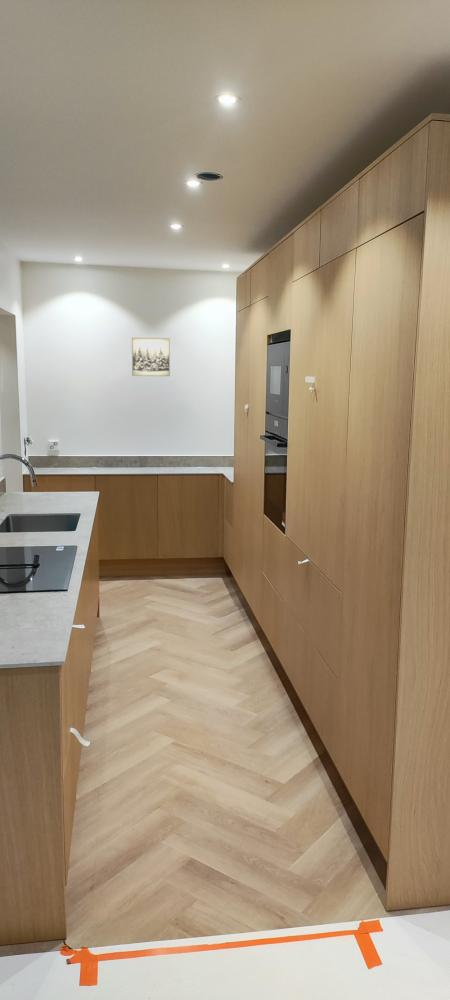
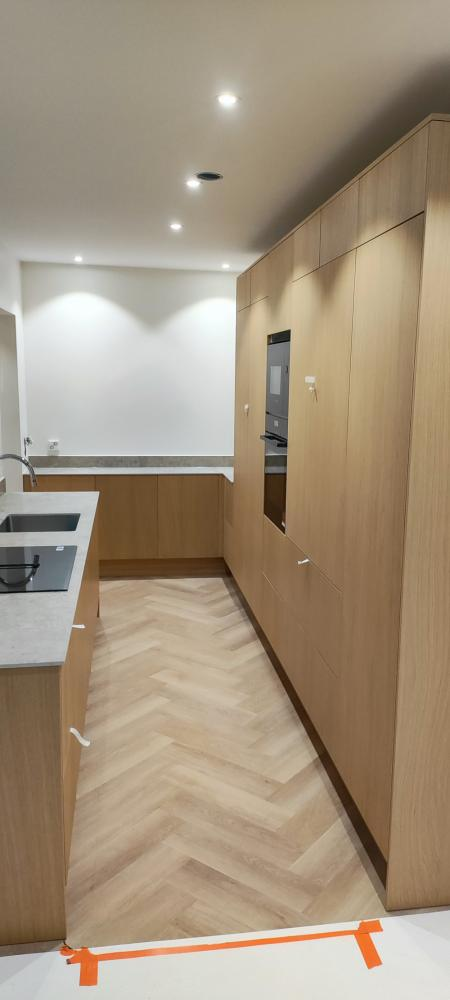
- wall art (150, 357)
